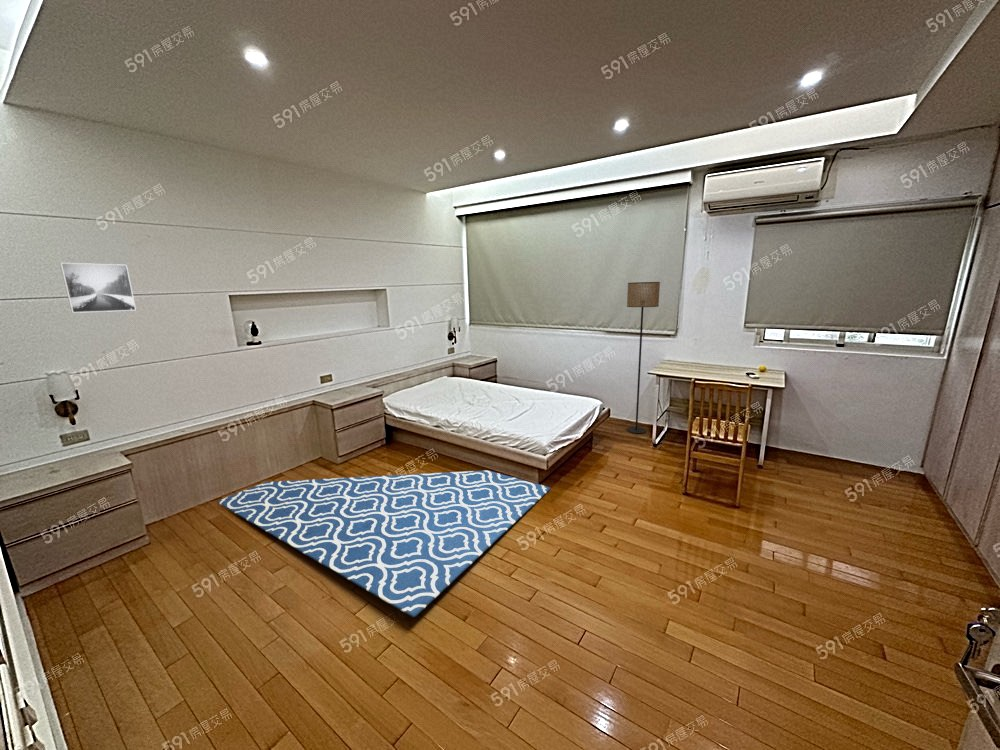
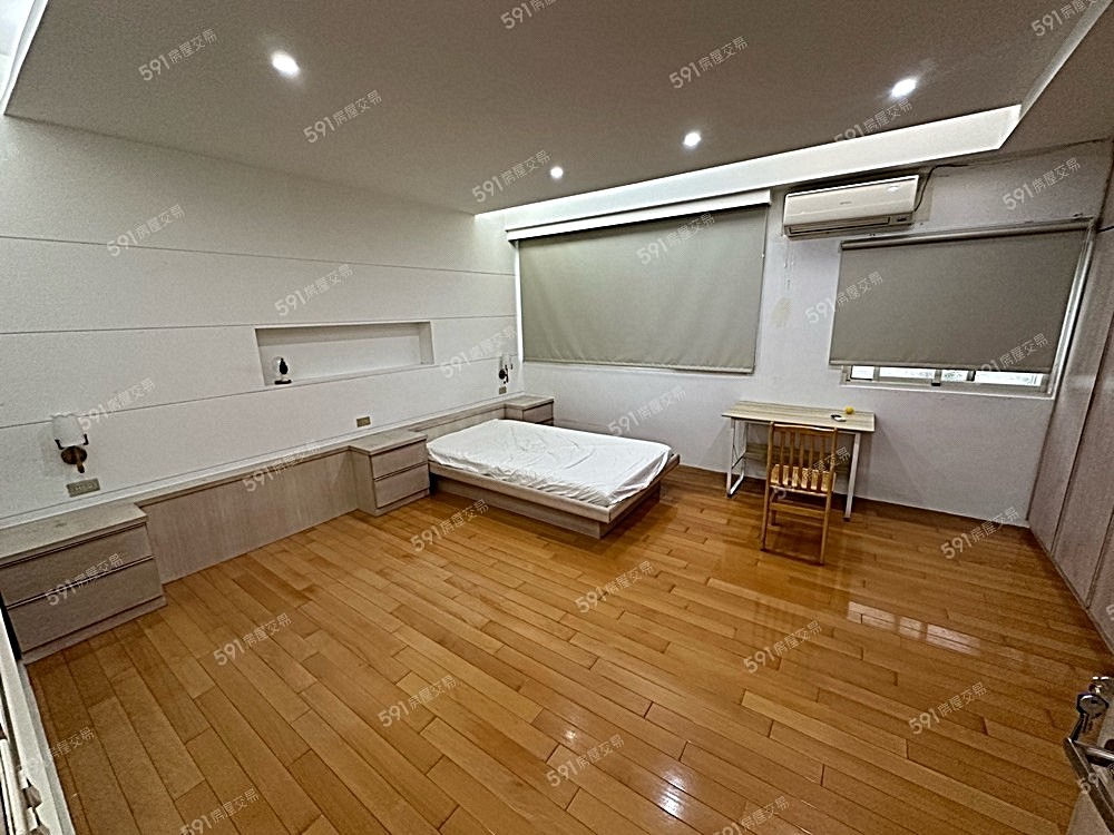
- floor lamp (639, 359)
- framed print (100, 288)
- rug (386, 494)
